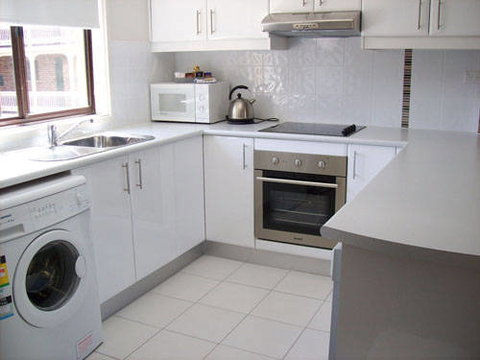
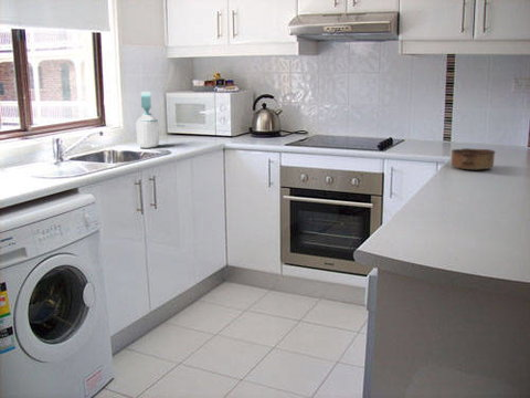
+ bowl (471, 159)
+ soap bottle (147, 119)
